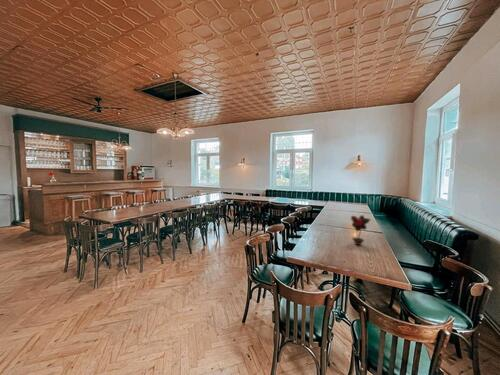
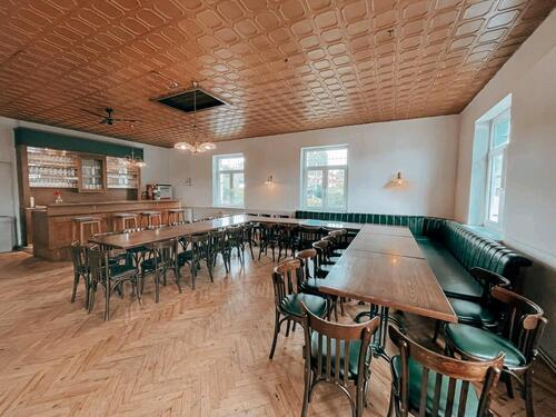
- potted flower (357, 230)
